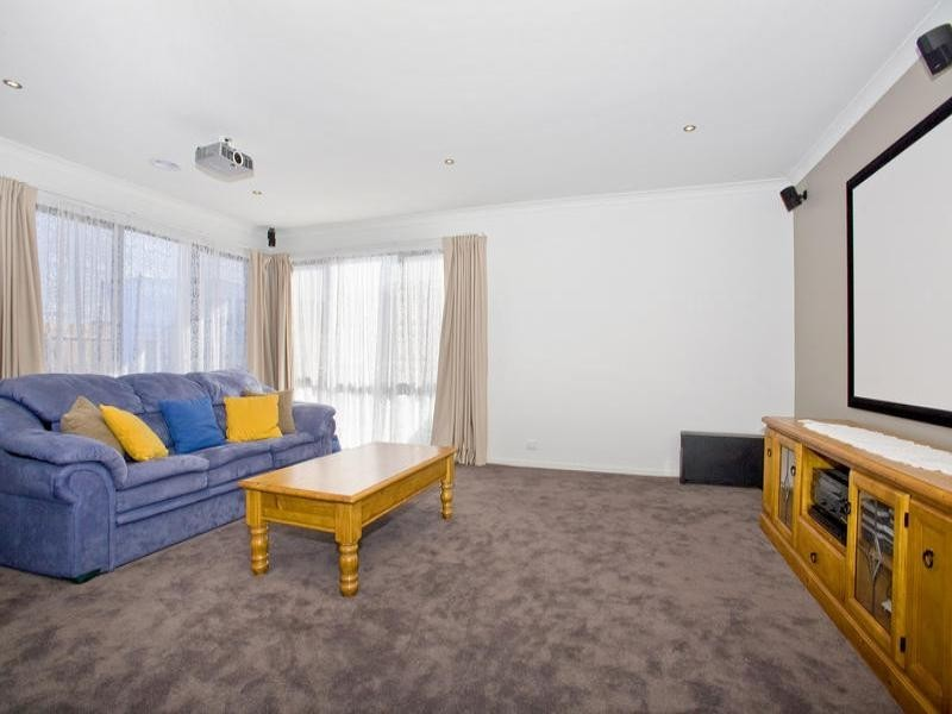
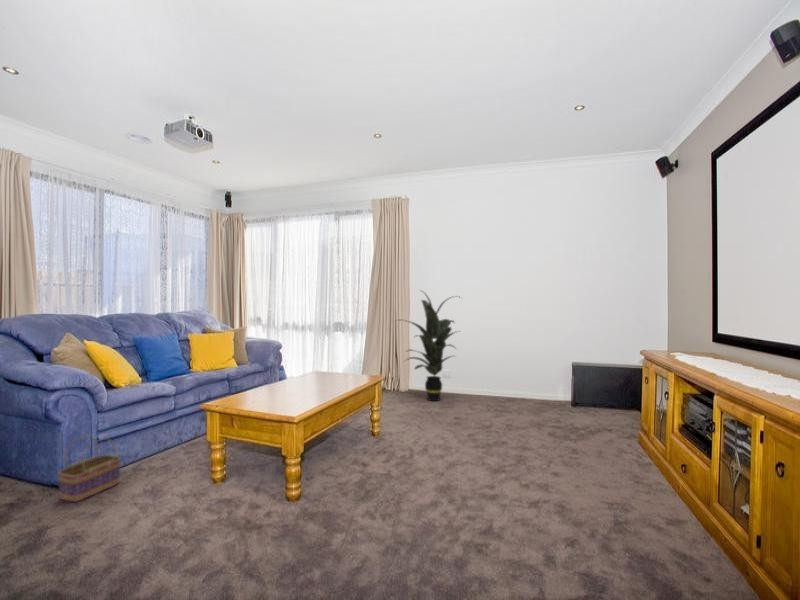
+ indoor plant (430, 344)
+ basket (90, 464)
